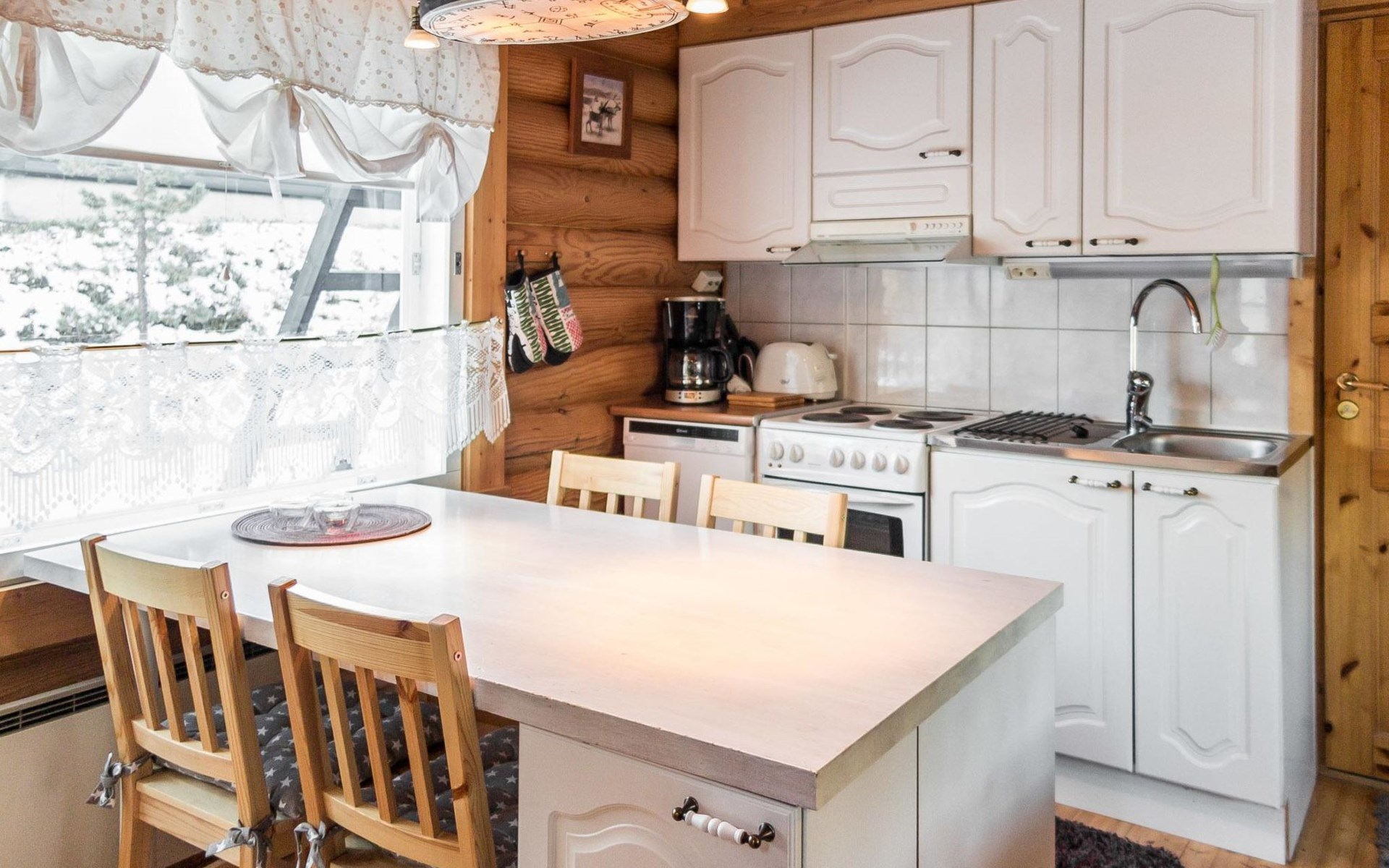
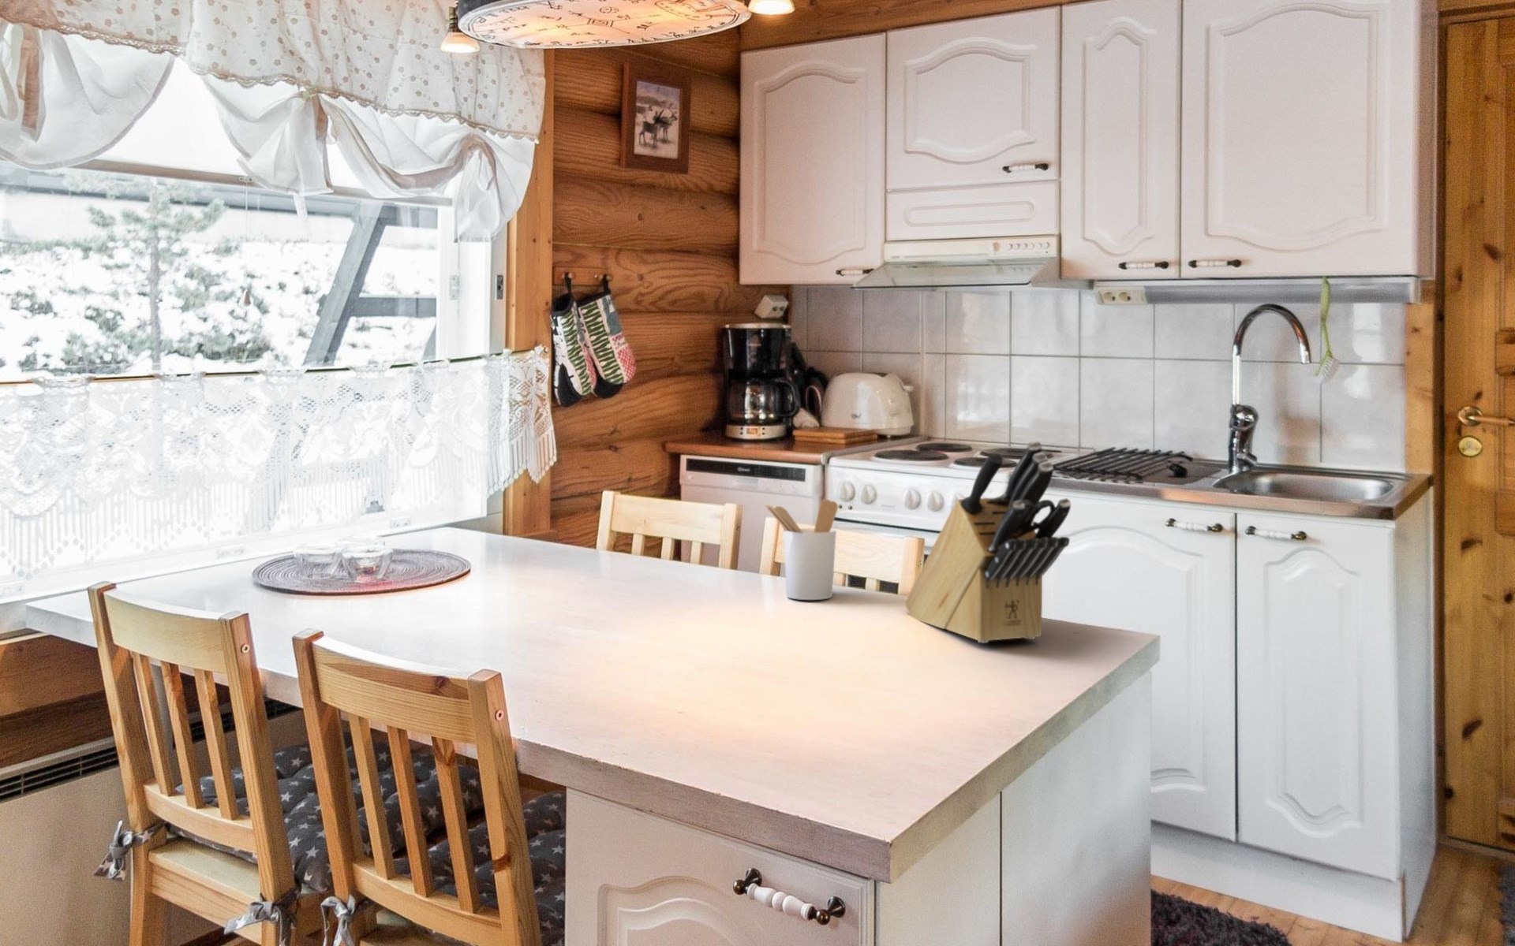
+ knife block (984, 537)
+ utensil holder (798, 548)
